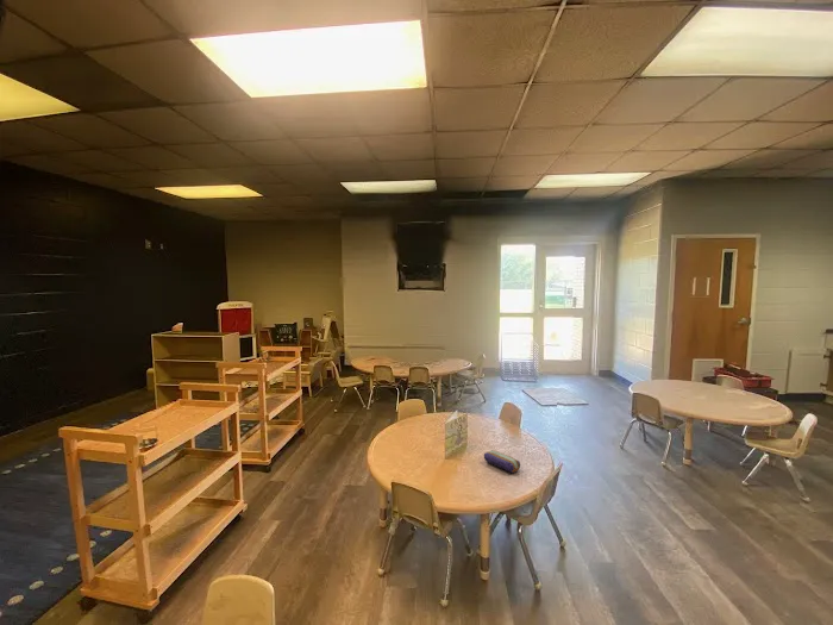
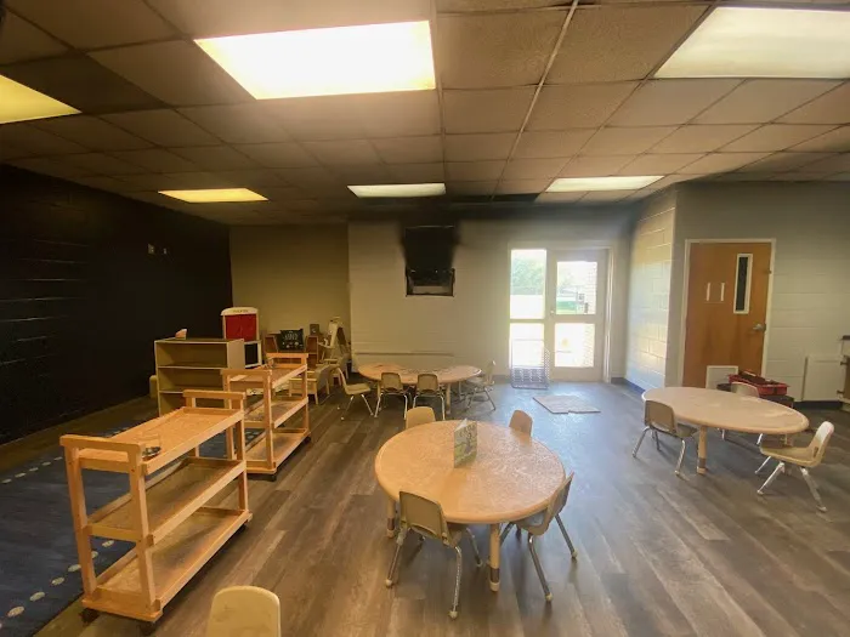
- pencil case (501, 461)
